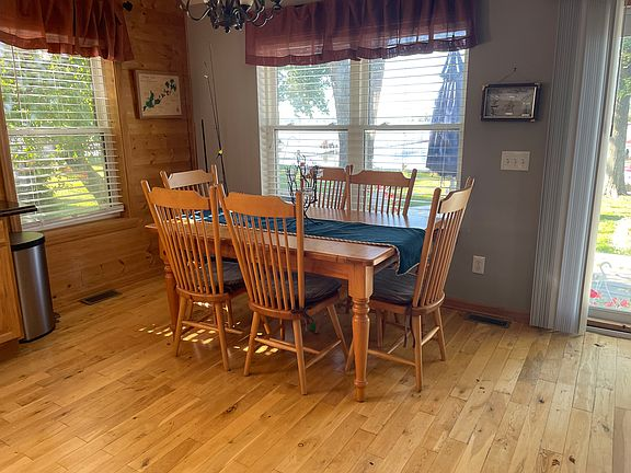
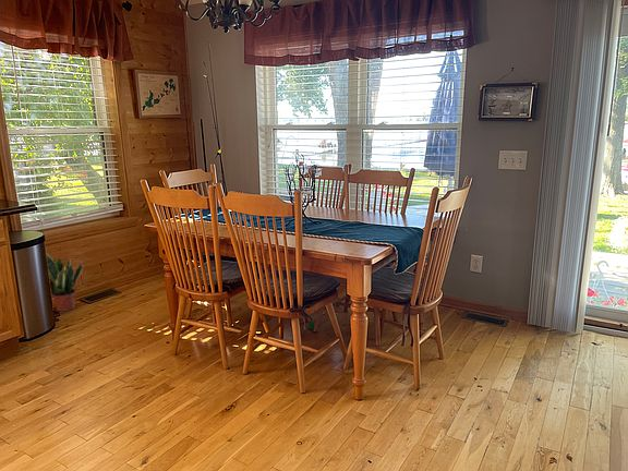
+ potted plant (64, 278)
